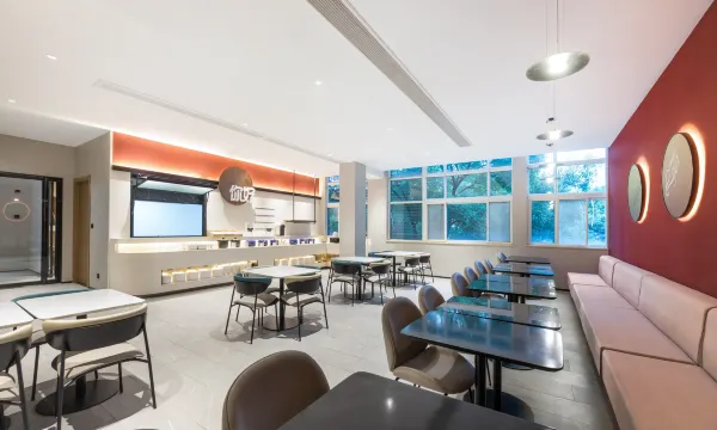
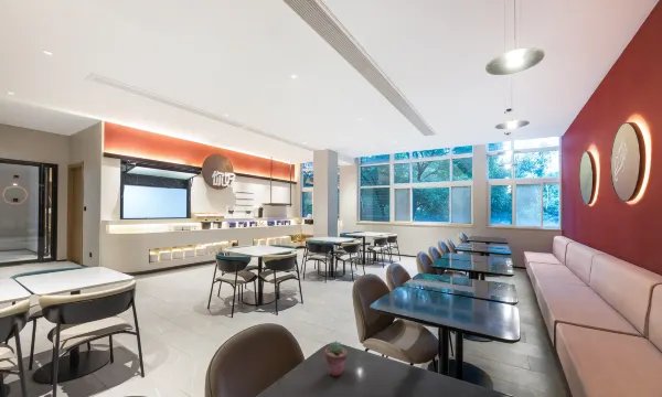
+ potted succulent (335, 356)
